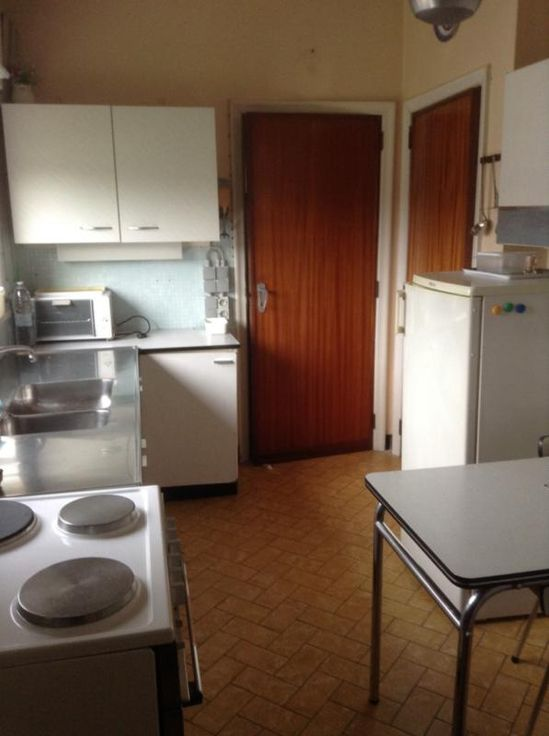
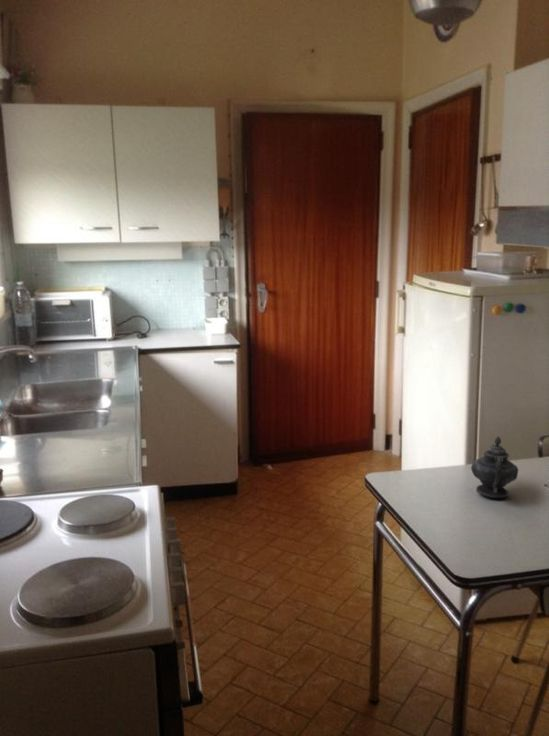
+ teapot (494, 464)
